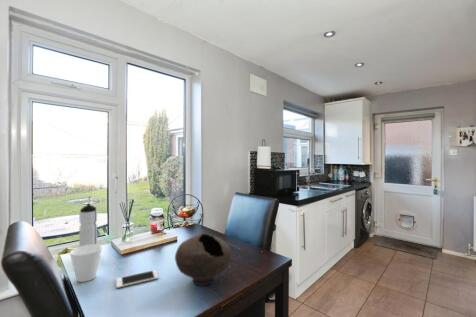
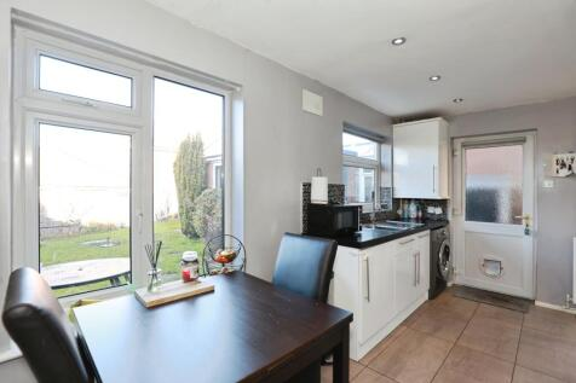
- bowl (203, 257)
- water bottle (88, 230)
- cell phone (137, 278)
- cup (86, 263)
